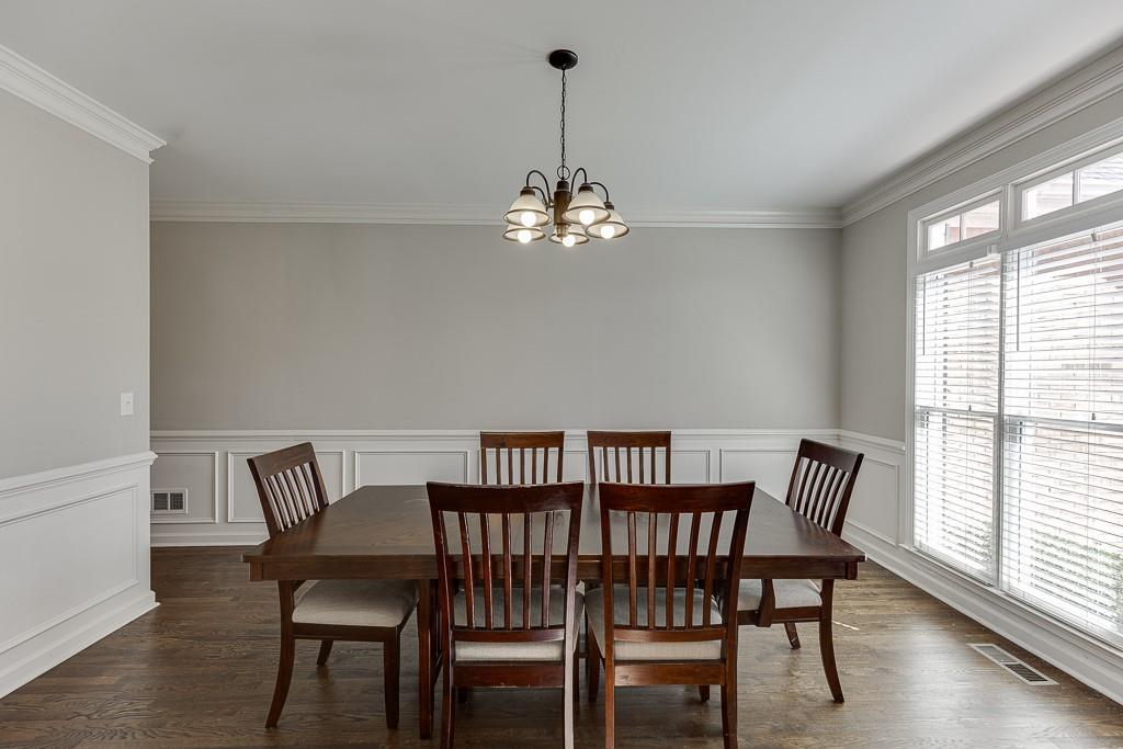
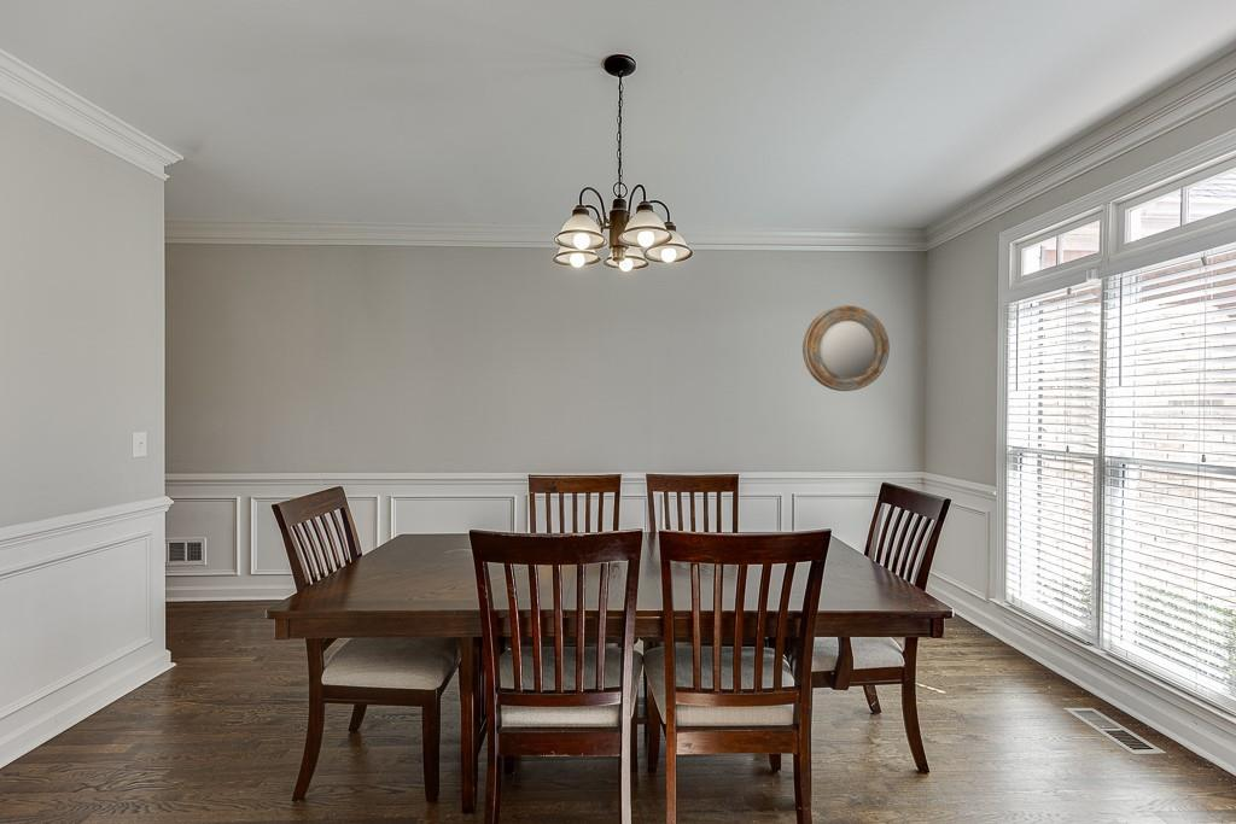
+ home mirror (845, 347)
